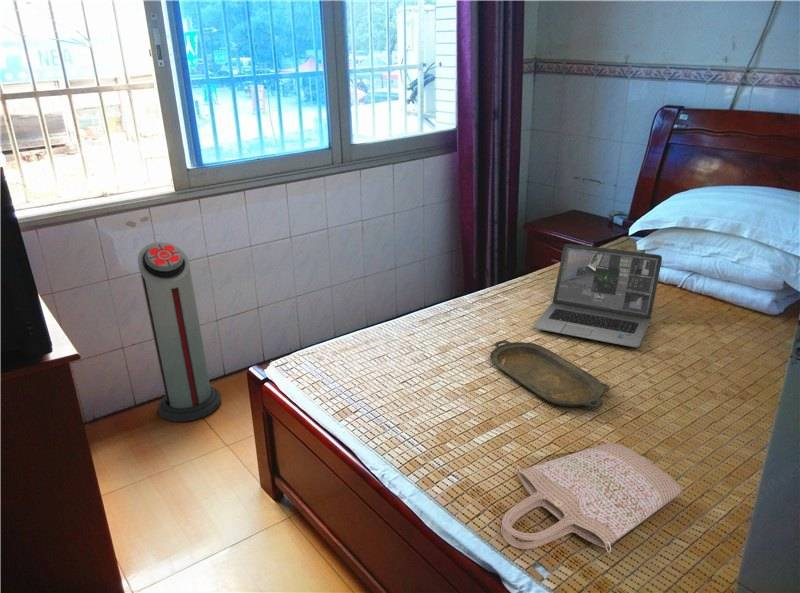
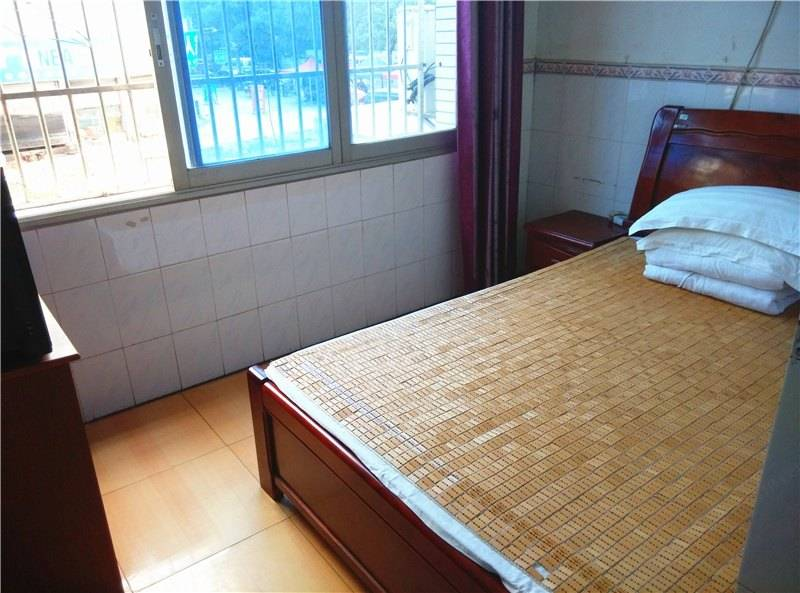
- laptop (598, 293)
- air purifier (176, 329)
- shopping bag (579, 493)
- serving tray (543, 374)
